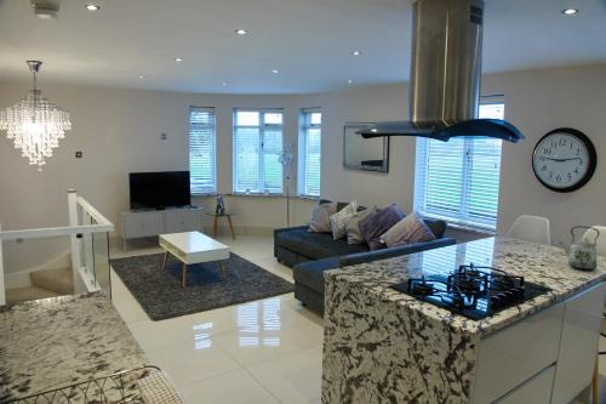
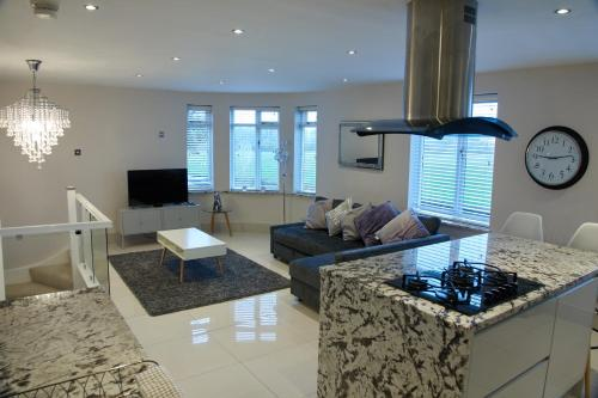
- kettle (577, 246)
